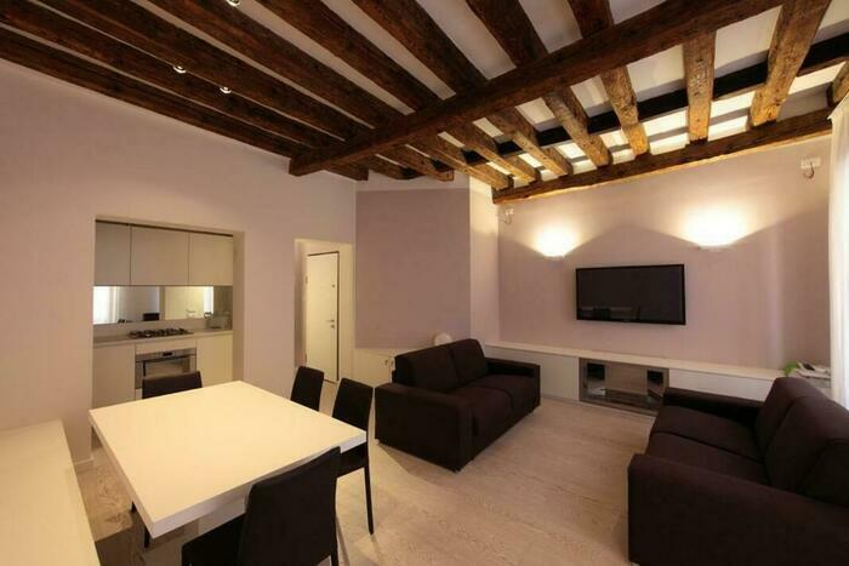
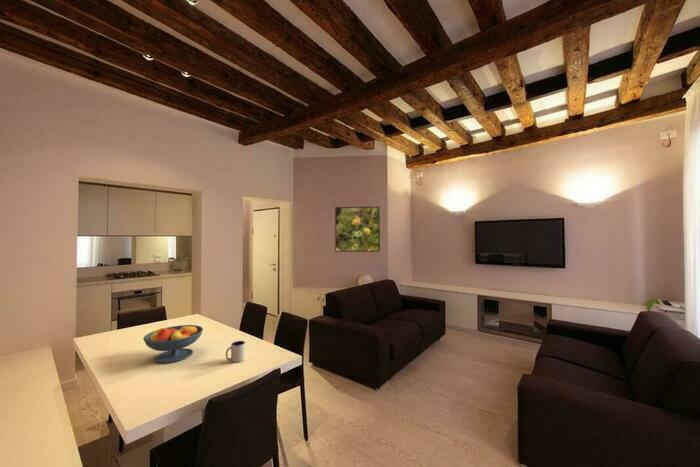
+ mug (235, 352)
+ fruit bowl (174, 340)
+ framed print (357, 229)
